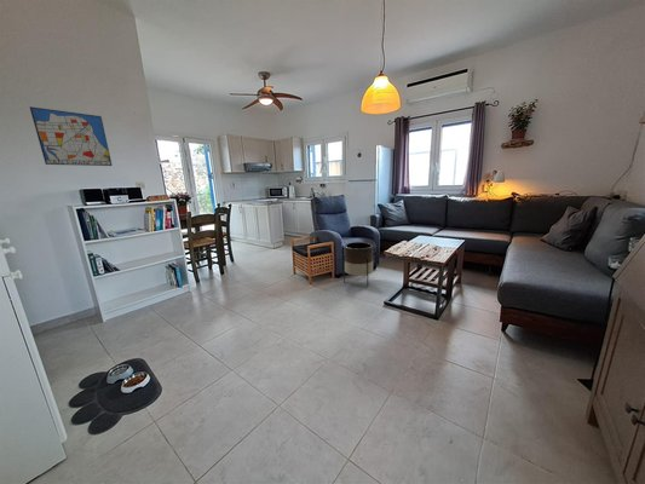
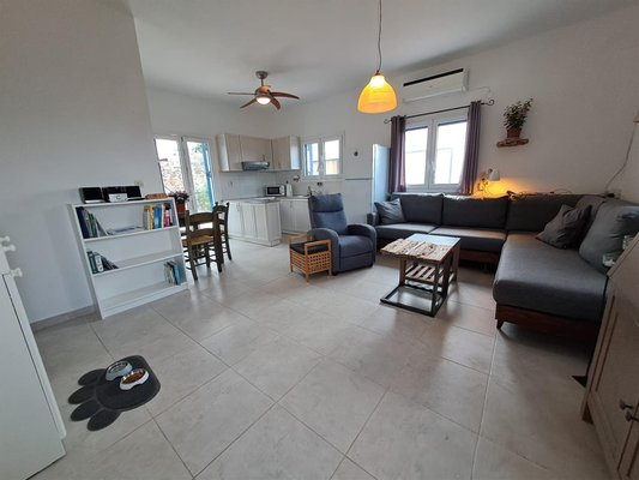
- wall art (74, 139)
- planter (358, 264)
